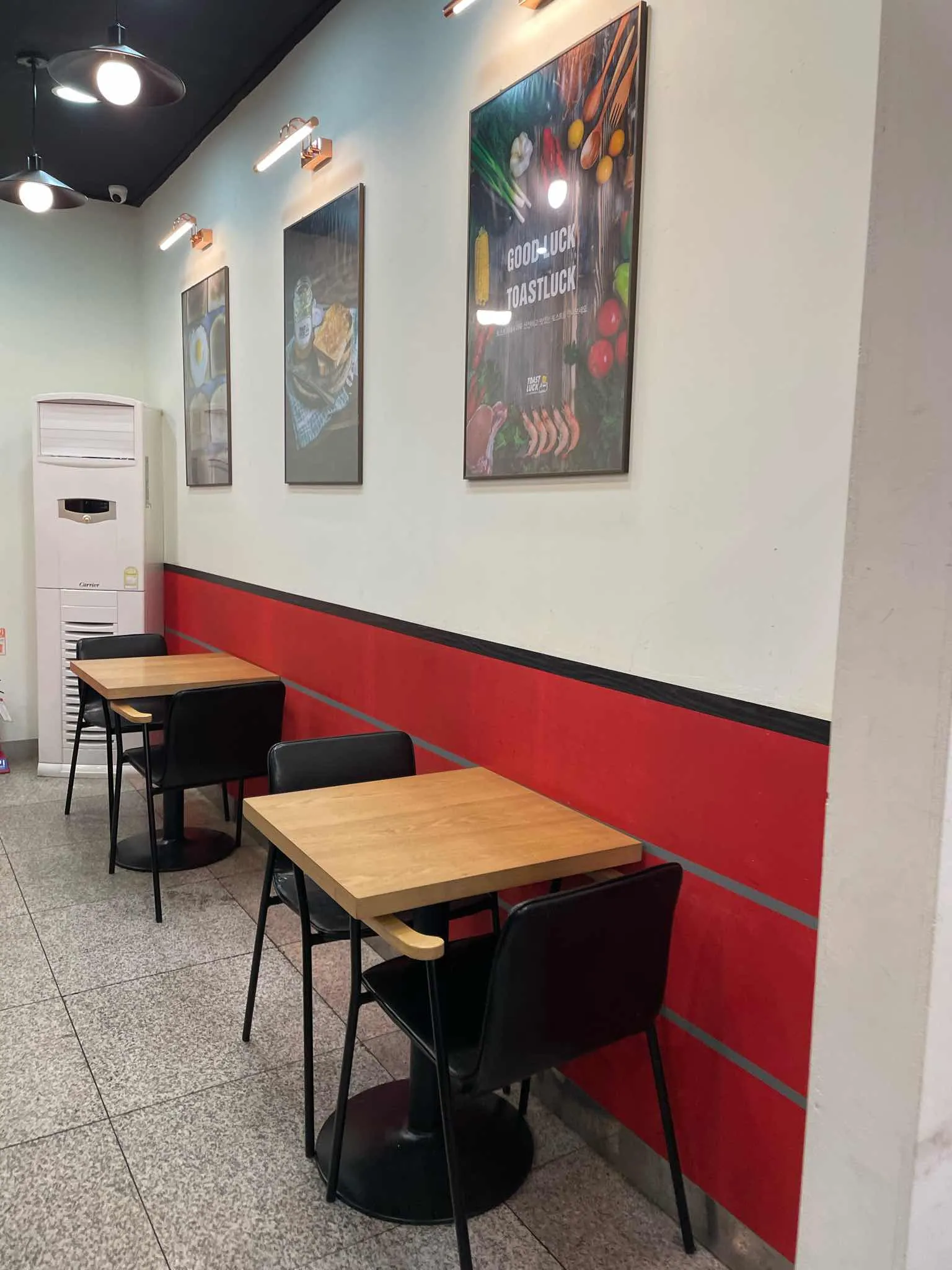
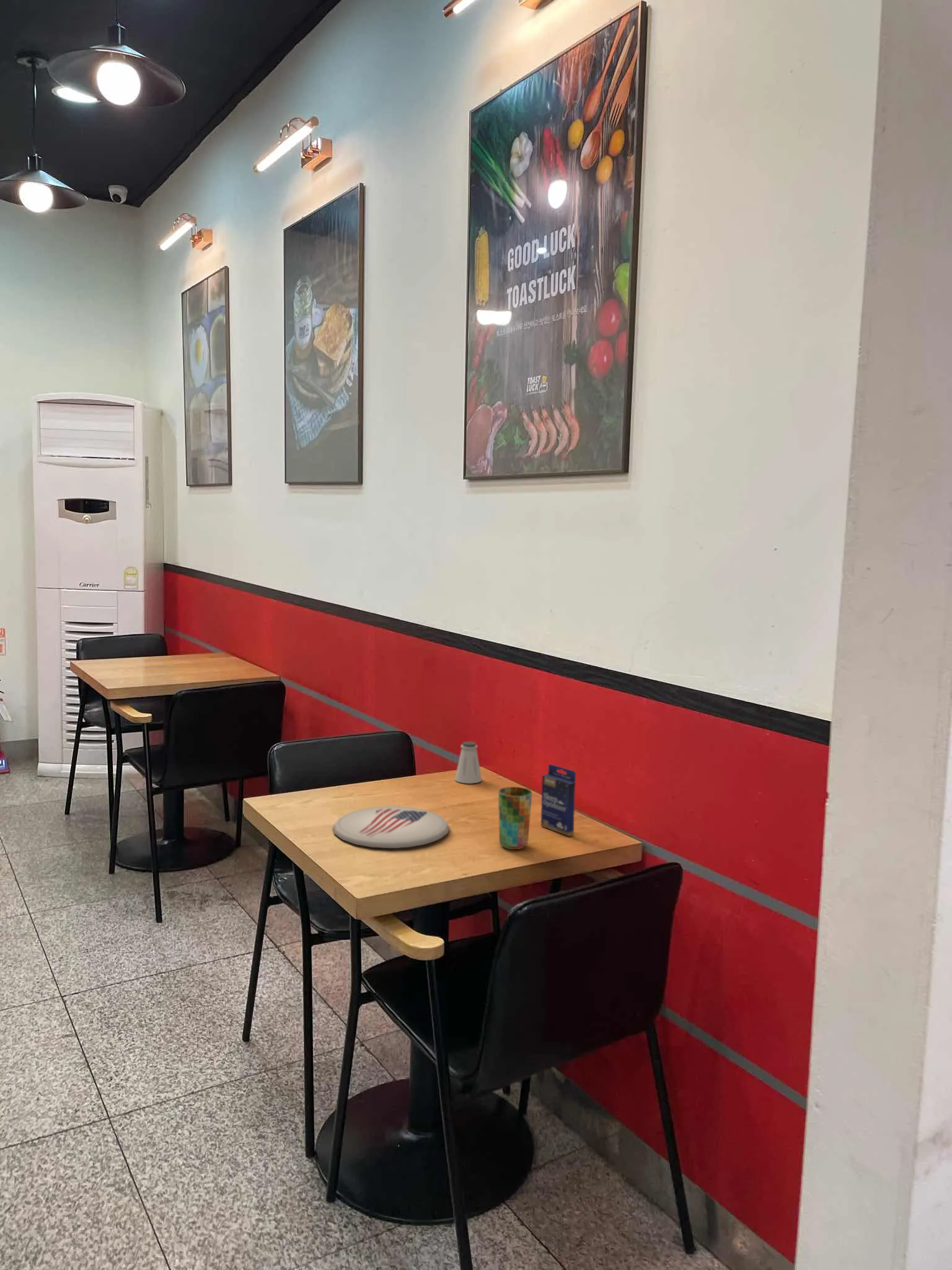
+ small box (558, 799)
+ cup (514, 819)
+ saltshaker (469, 761)
+ plate (391, 825)
